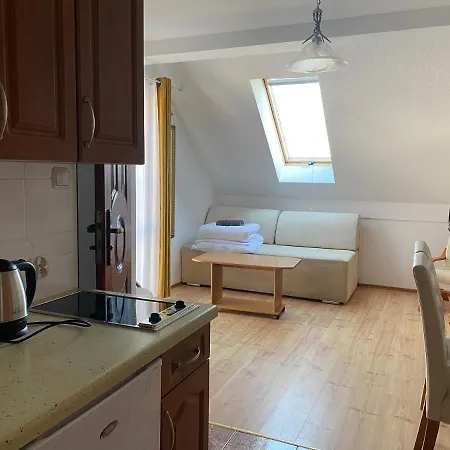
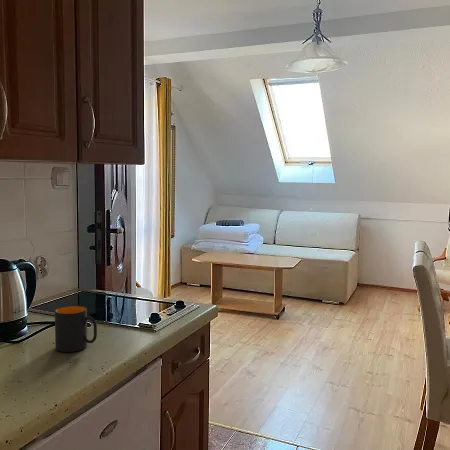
+ mug (77, 328)
